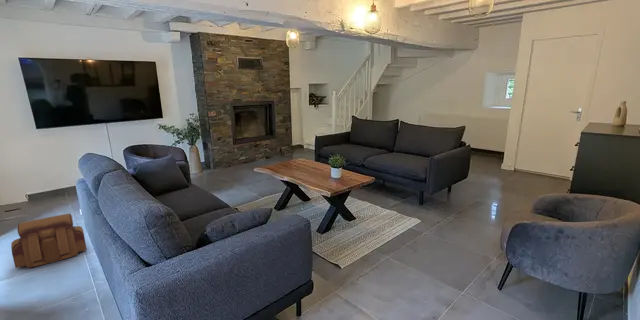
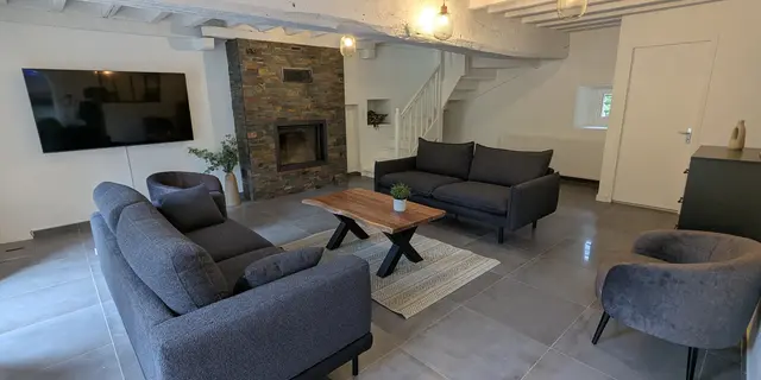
- backpack (49, 238)
